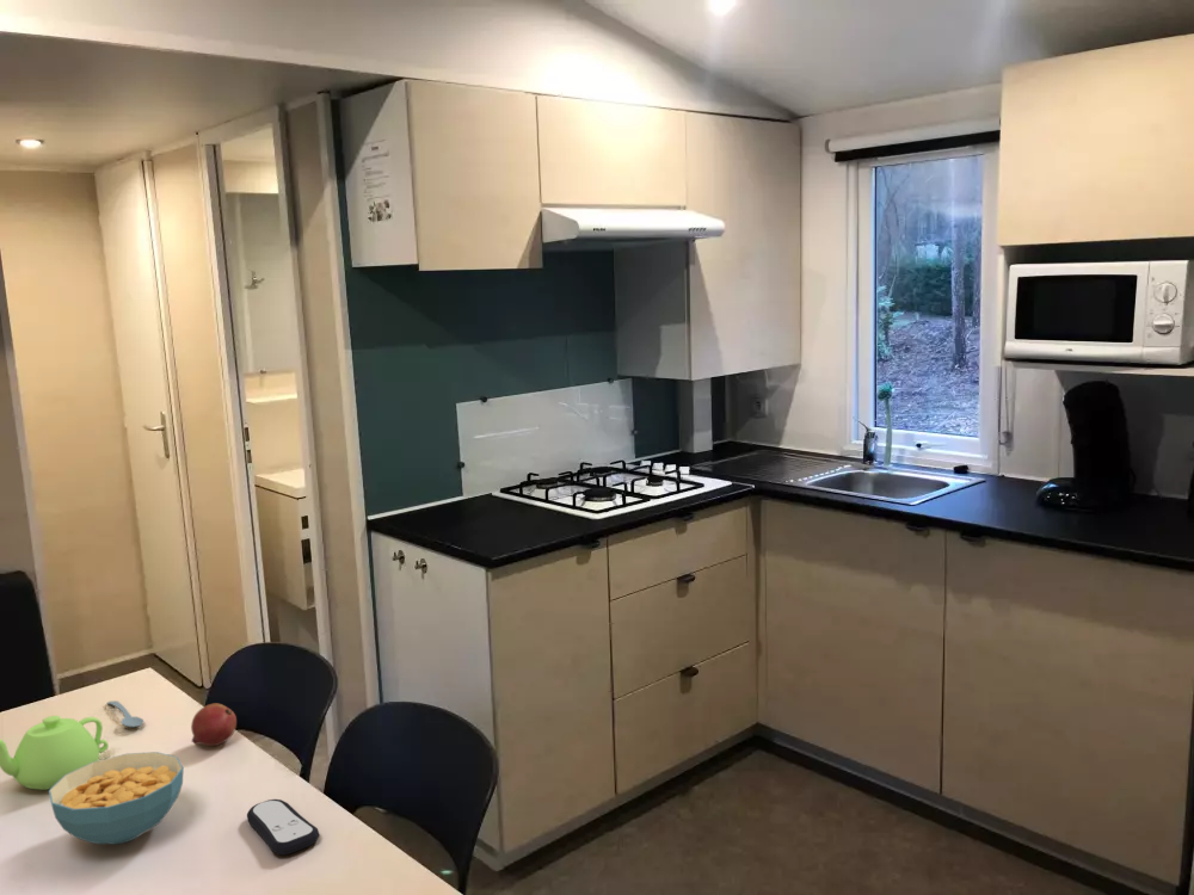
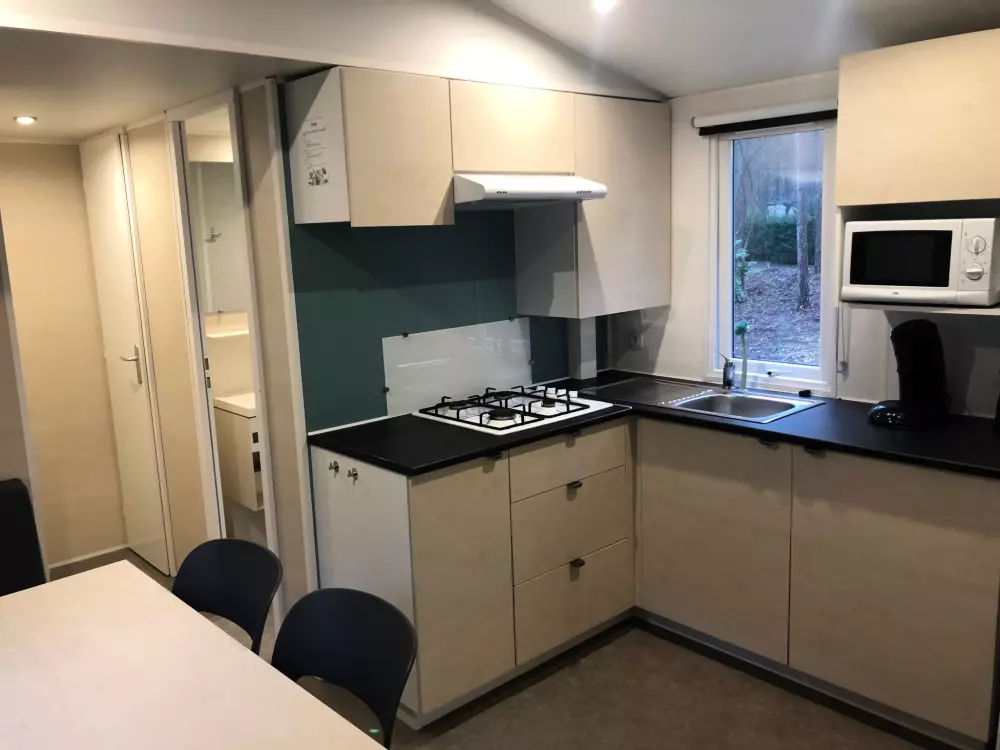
- remote control (281, 825)
- teapot (49, 749)
- spoon (123, 711)
- cereal bowl (119, 807)
- fruit (211, 724)
